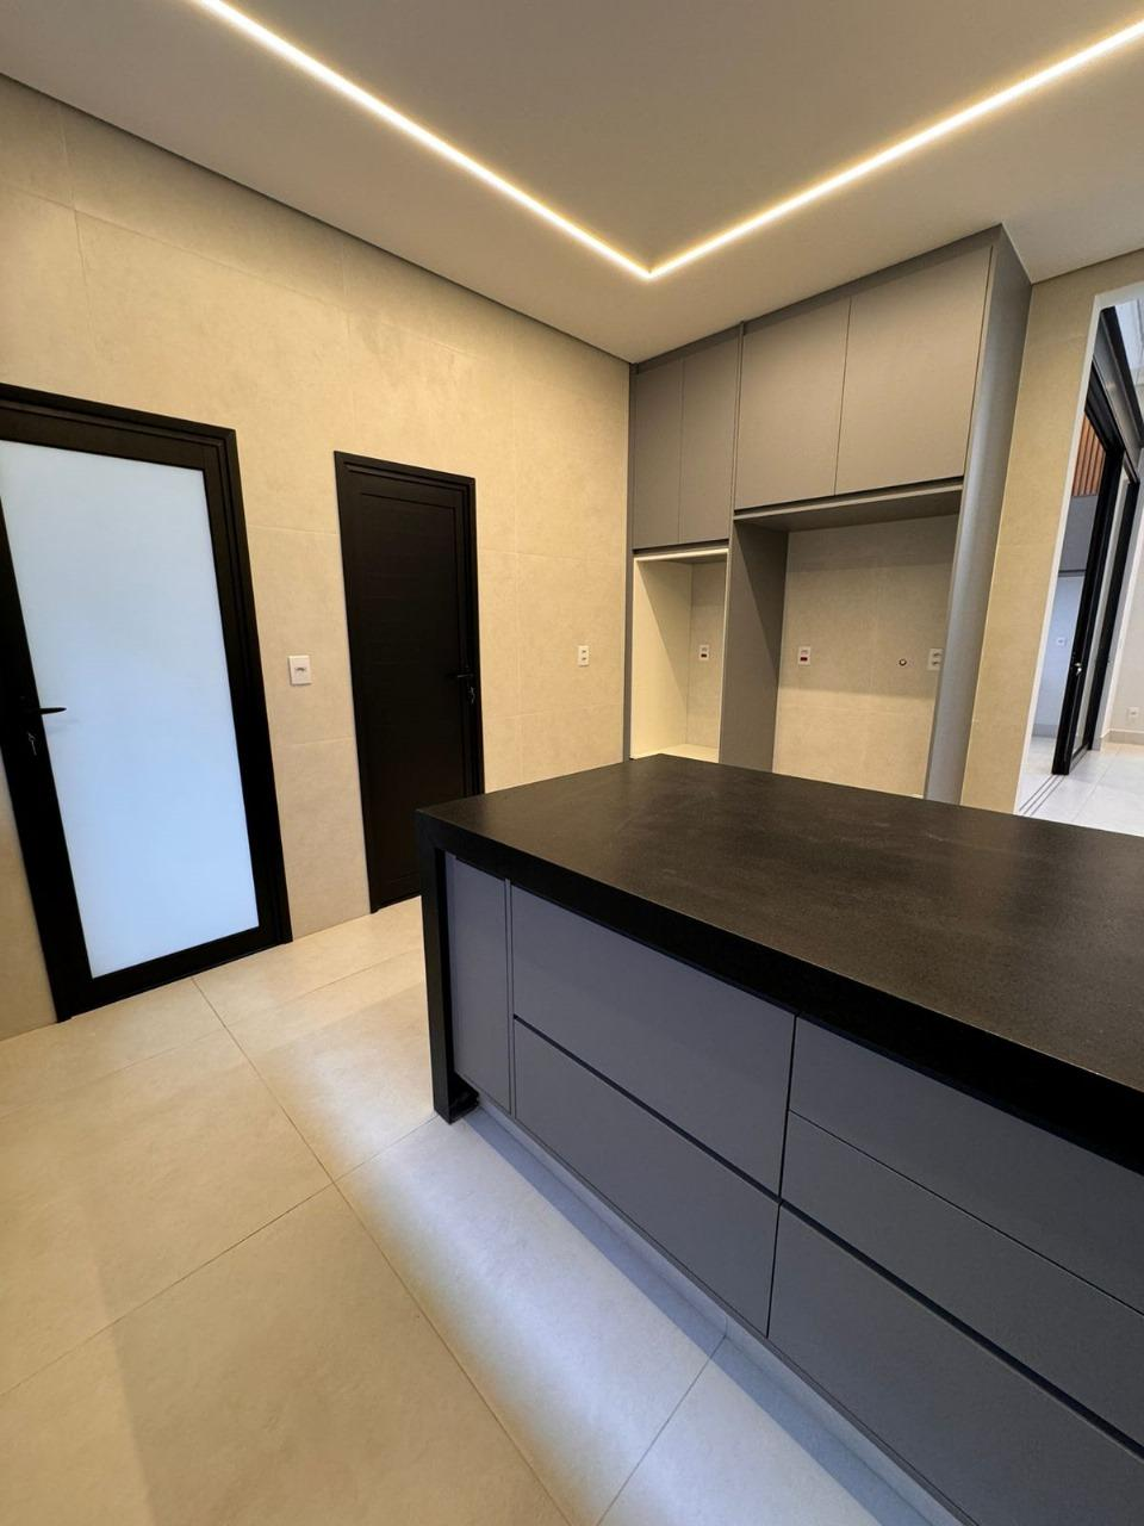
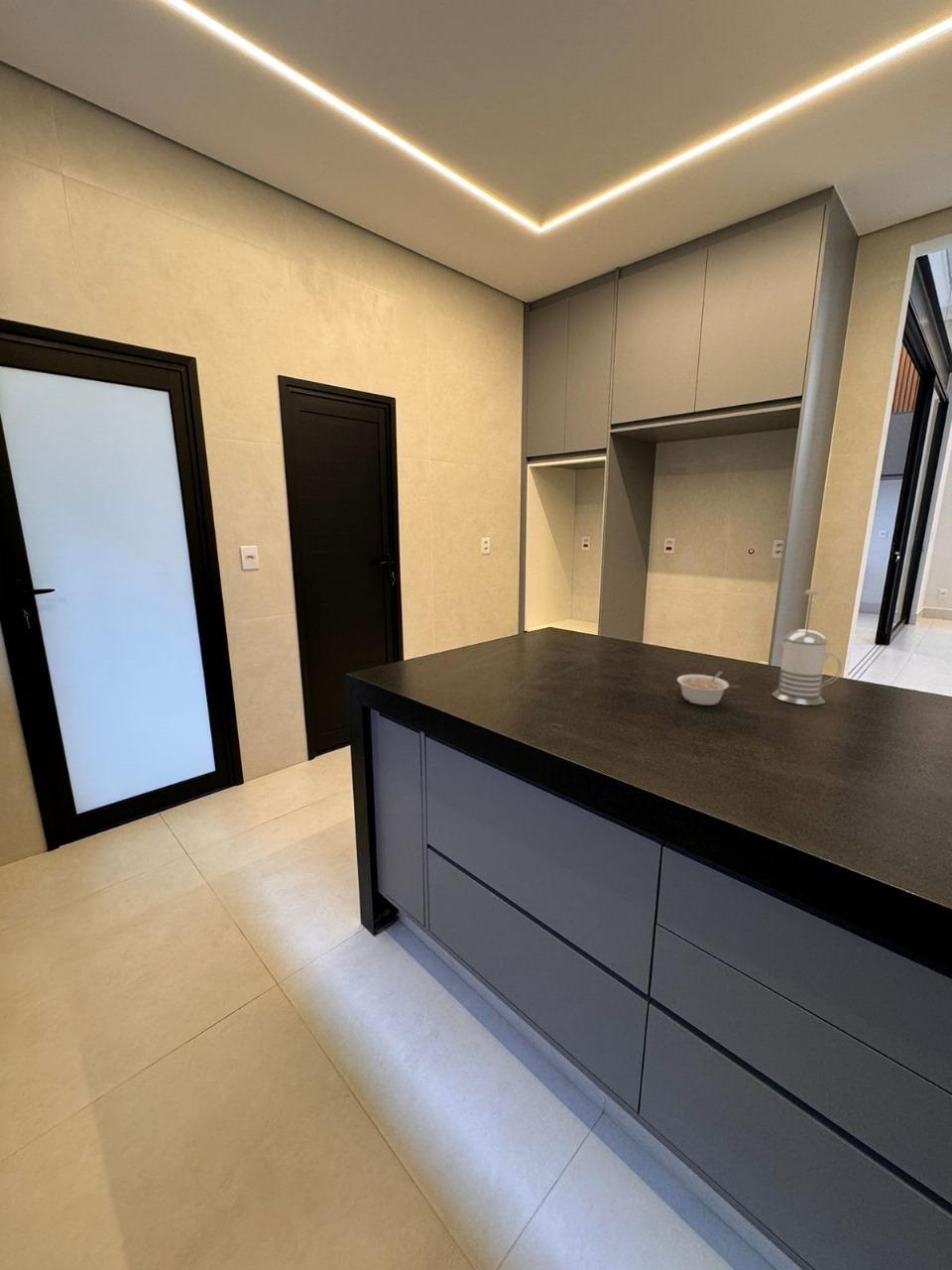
+ legume (701, 688)
+ french press (809, 645)
